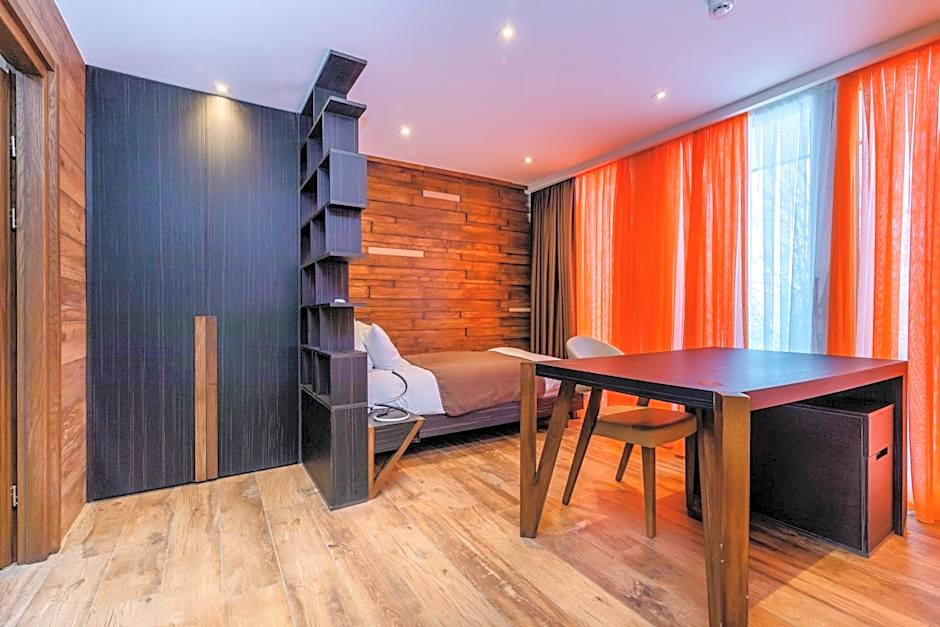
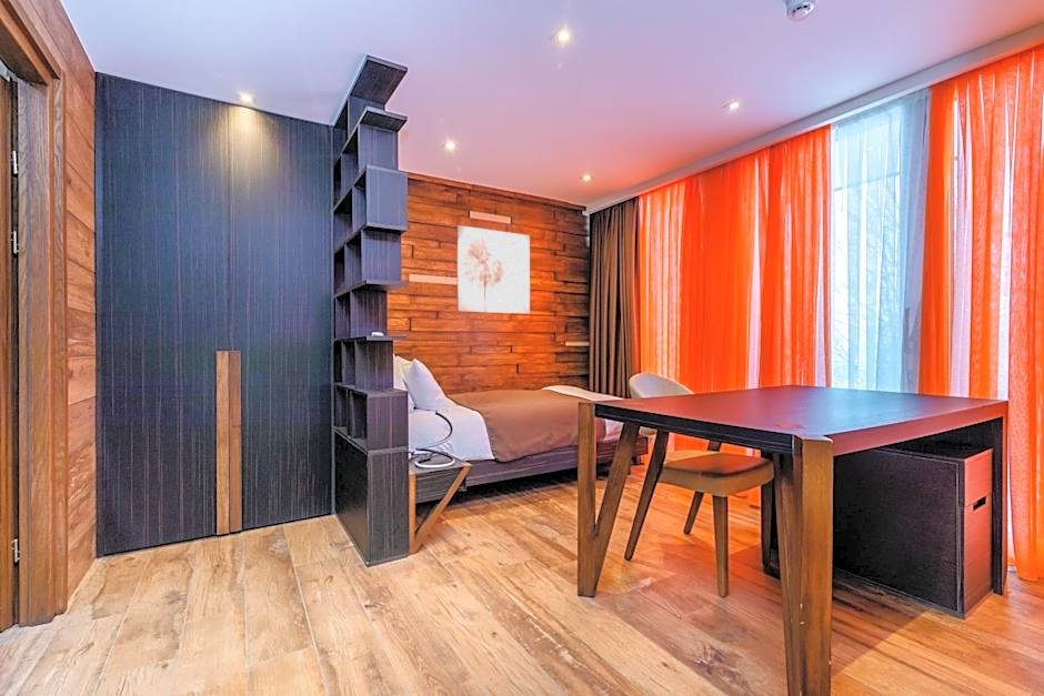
+ wall art (494, 271)
